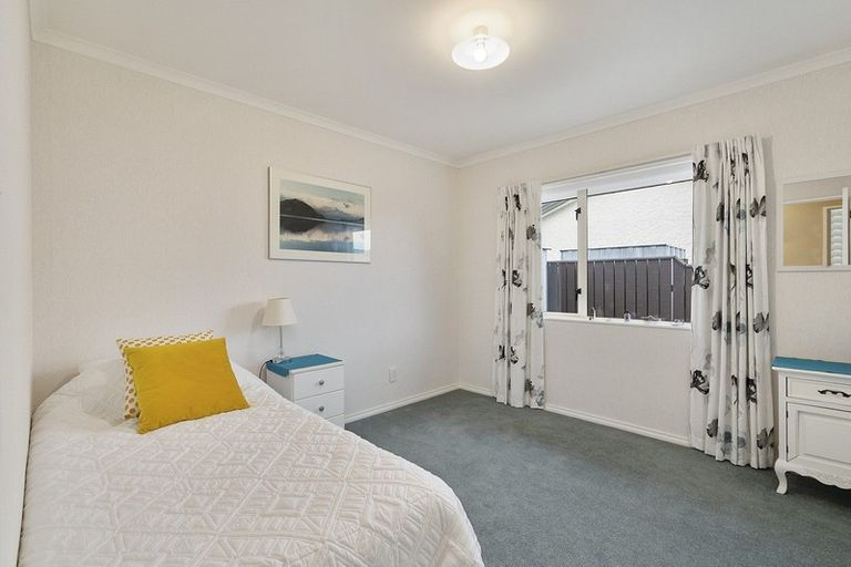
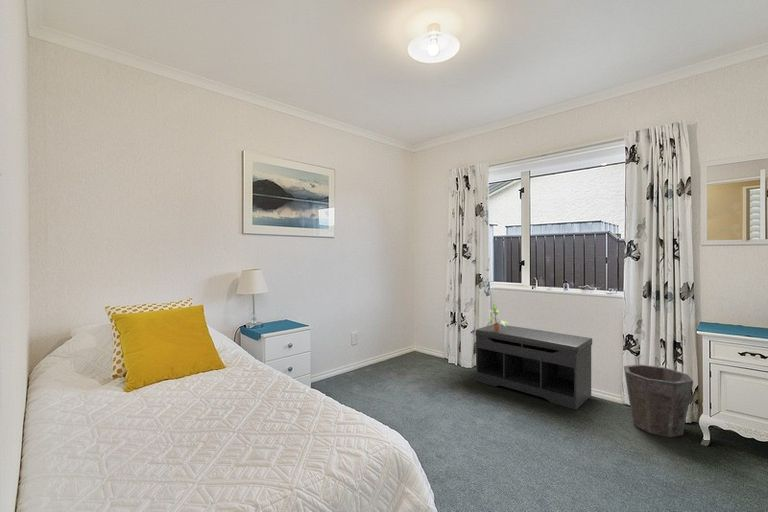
+ bench (530, 360)
+ waste bin (656, 399)
+ potted plant (495, 317)
